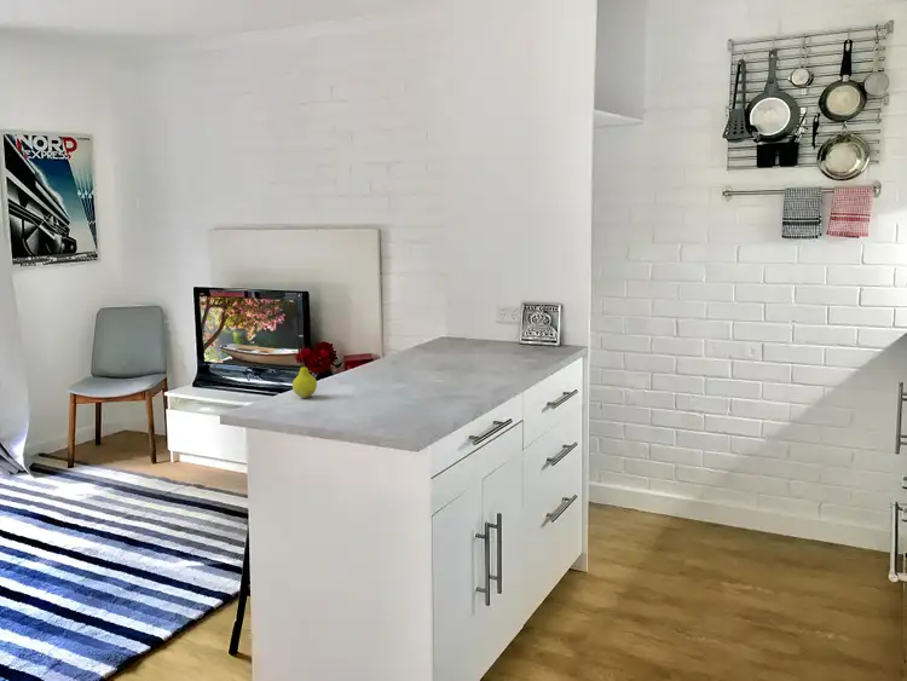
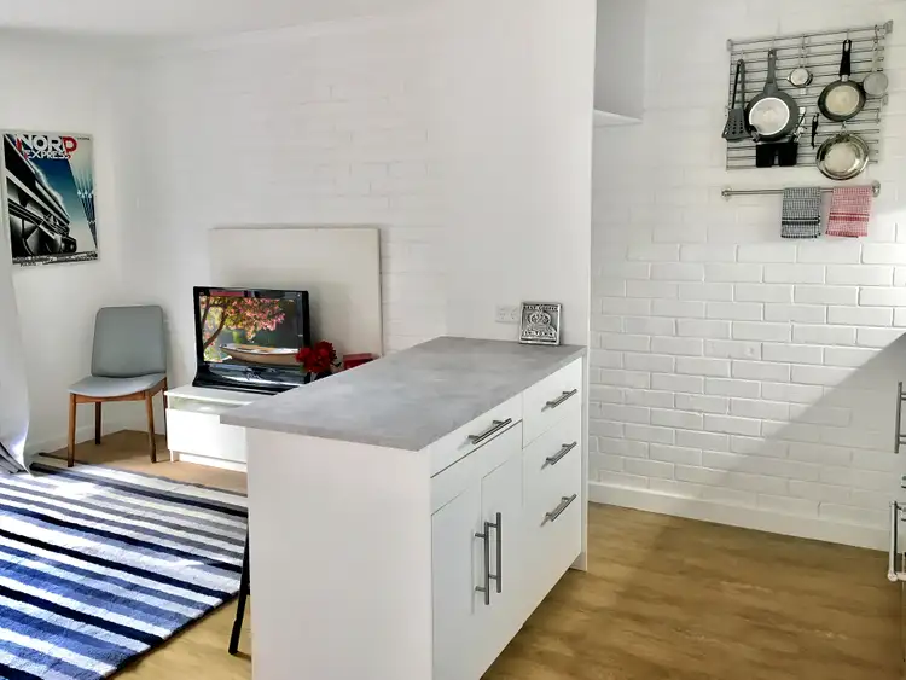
- fruit (305, 376)
